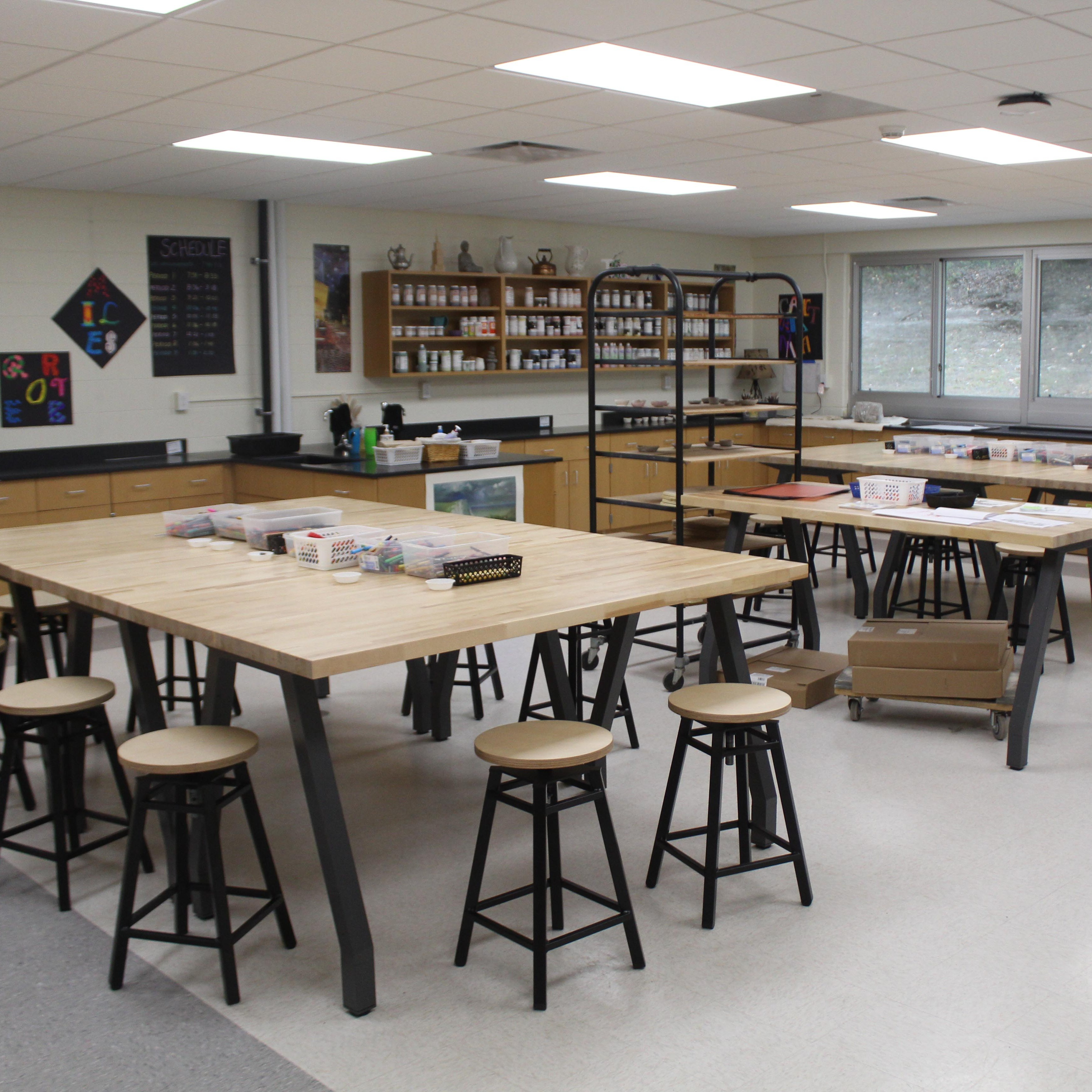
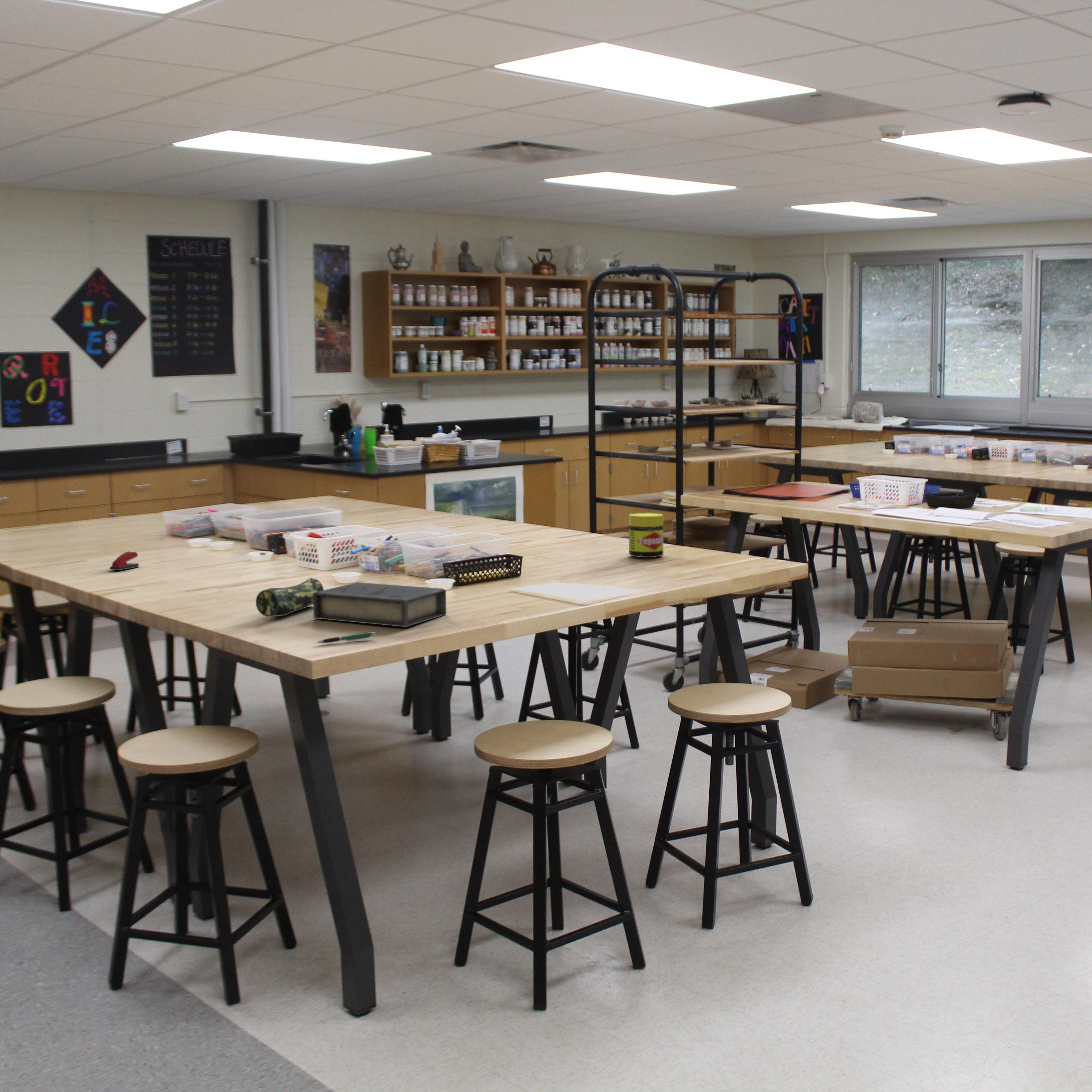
+ book (380, 603)
+ jar (646, 535)
+ paper sheet (585, 588)
+ stapler (125, 560)
+ pencil case (292, 598)
+ pen (347, 637)
